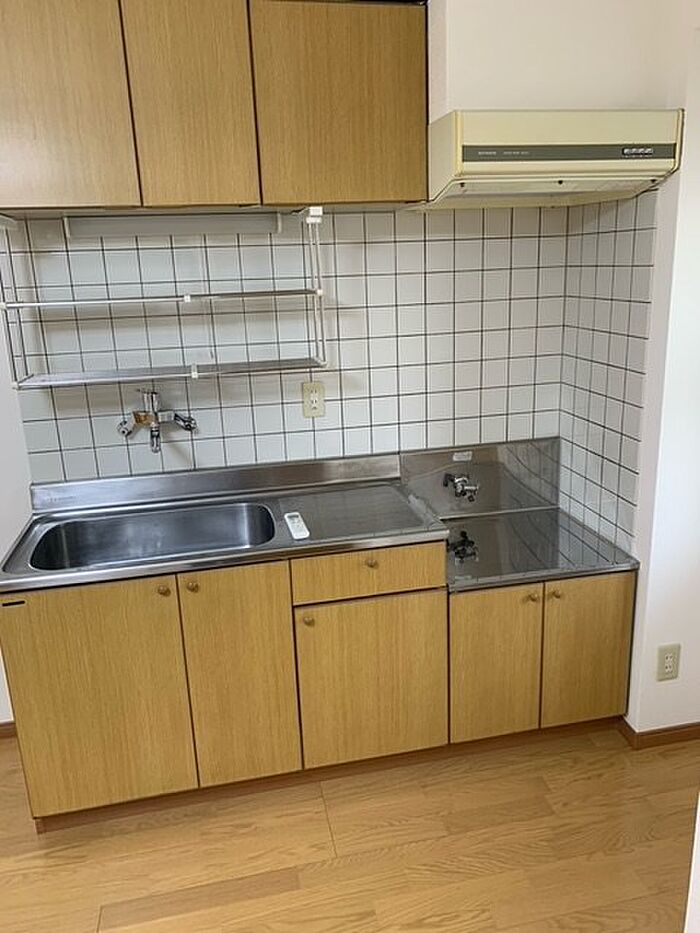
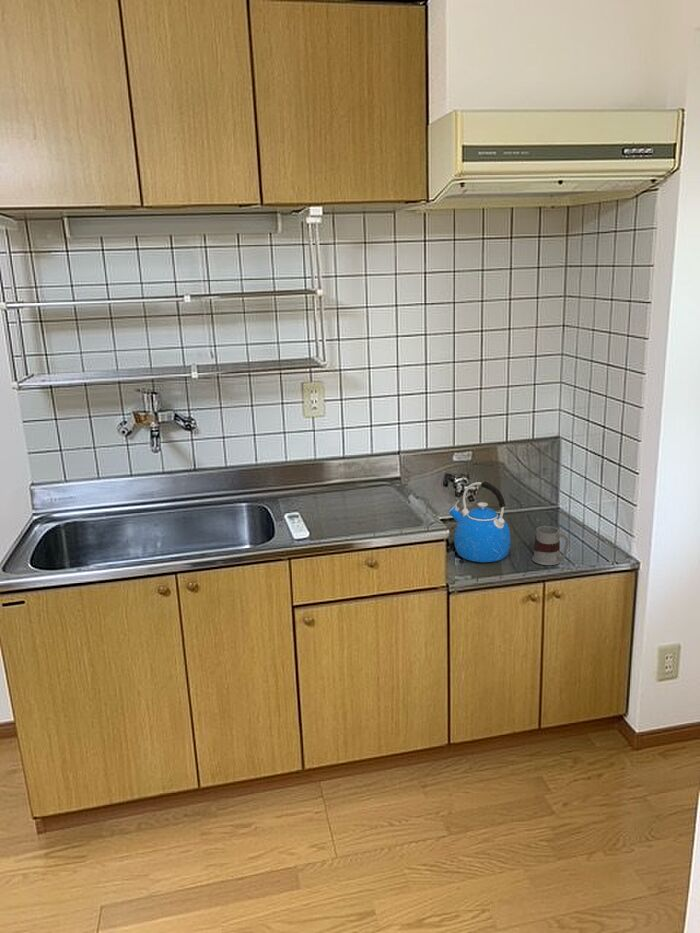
+ kettle (476, 516)
+ mug (551, 545)
